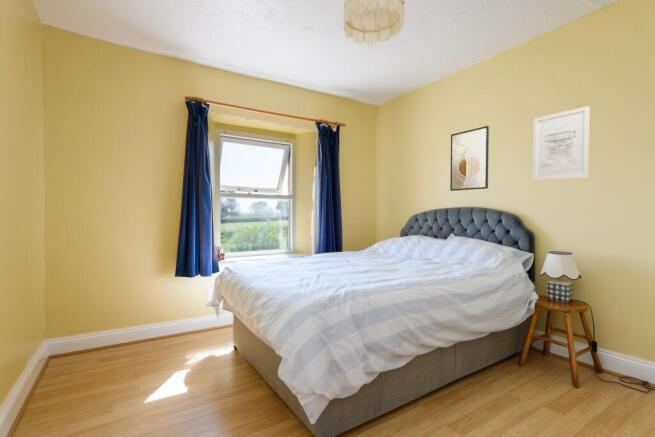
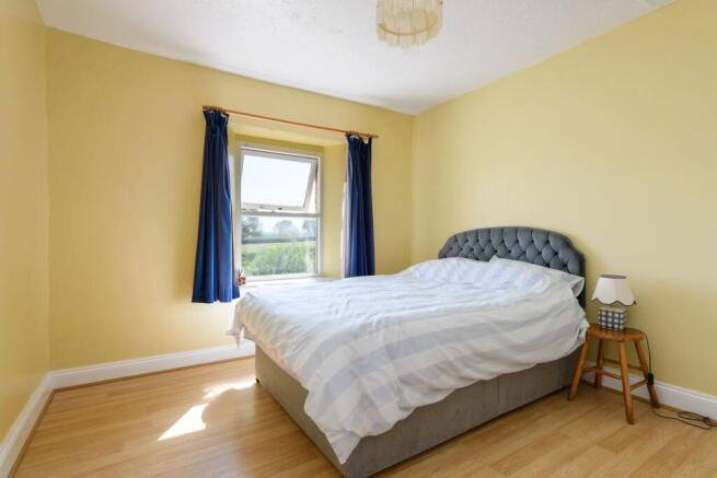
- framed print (468, 160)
- wall art (559, 146)
